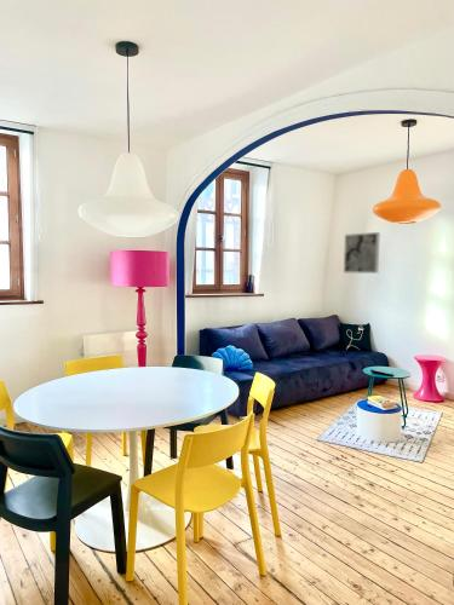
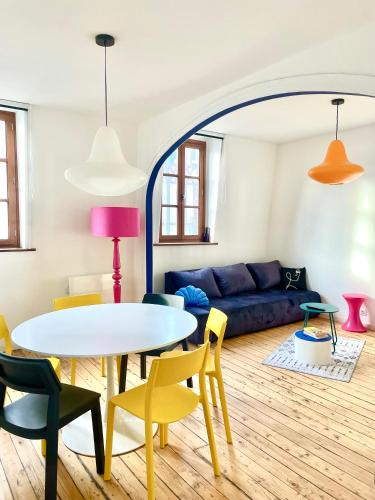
- wall art (361, 253)
